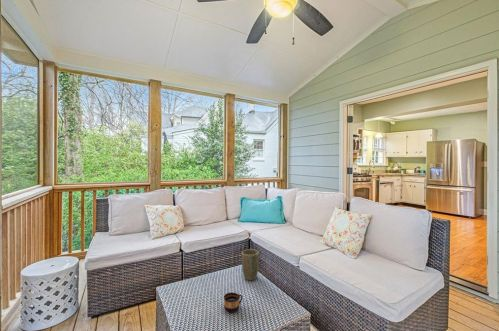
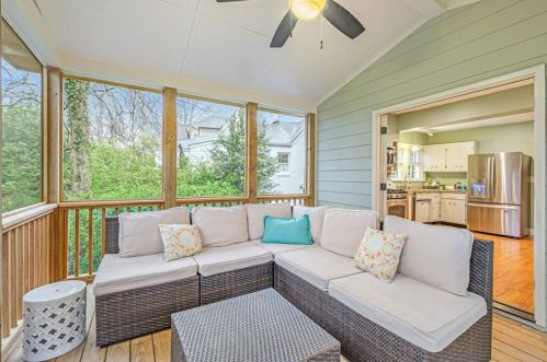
- plant pot (250, 264)
- cup (232, 302)
